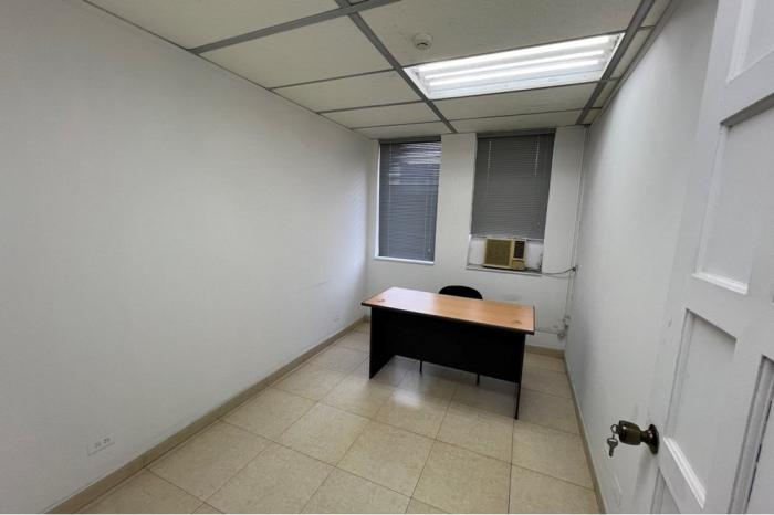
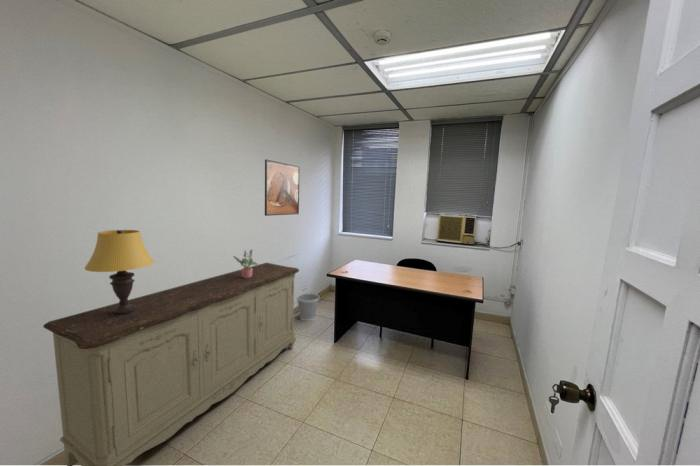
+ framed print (283, 189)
+ wastebasket (307, 307)
+ table lamp (122, 271)
+ potted plant (246, 265)
+ sideboard (214, 340)
